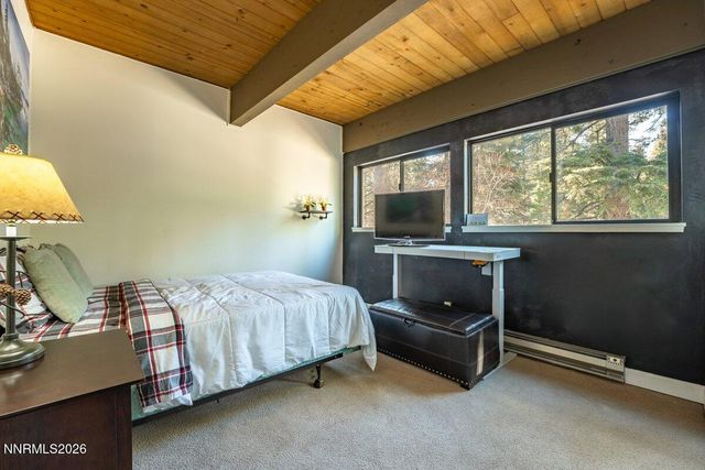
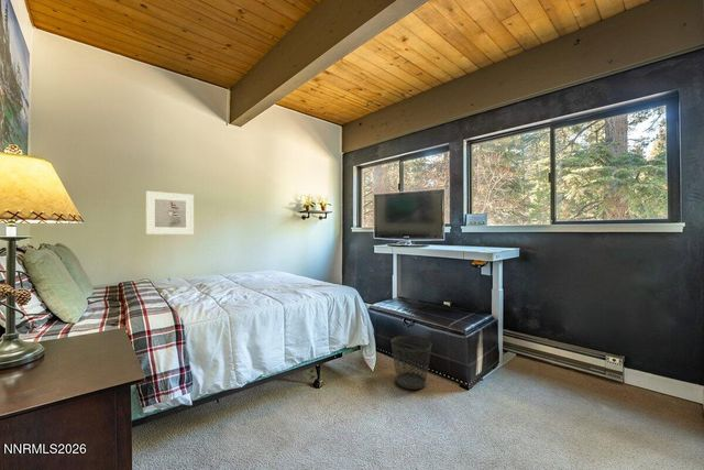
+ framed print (170, 214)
+ wastebasket (410, 362)
